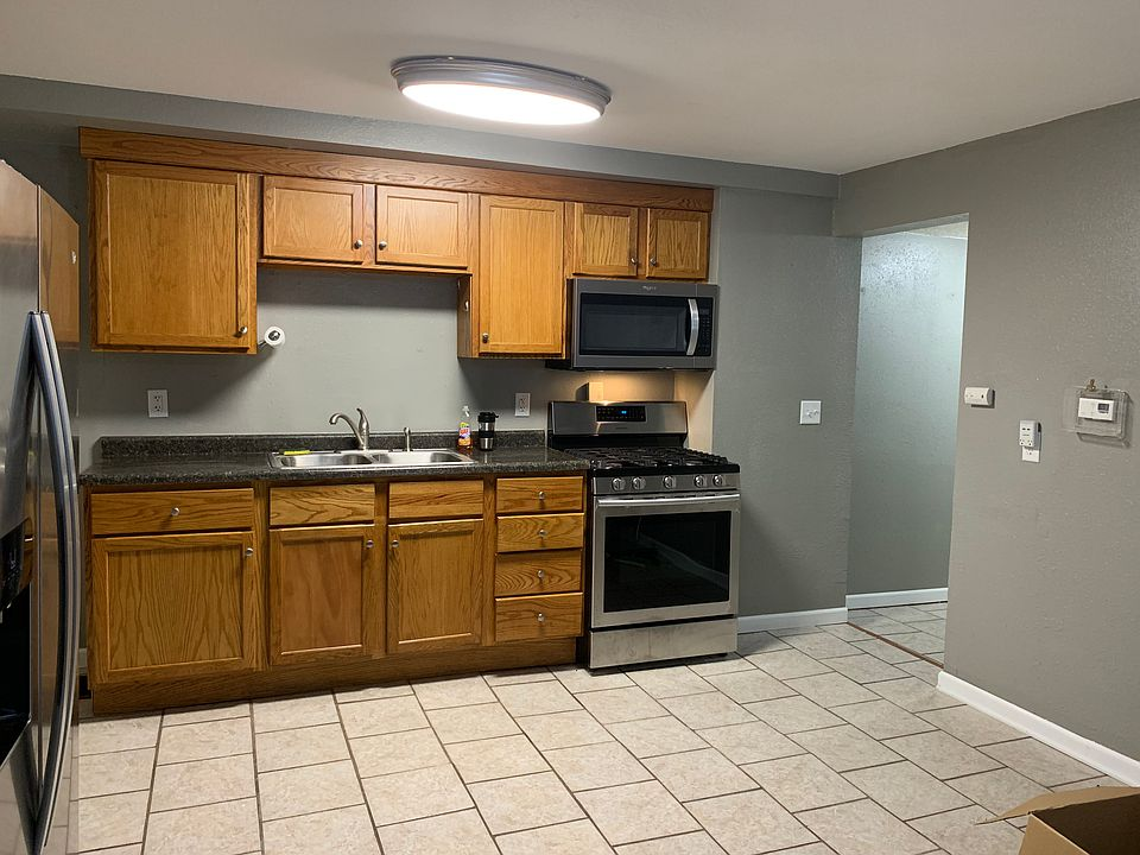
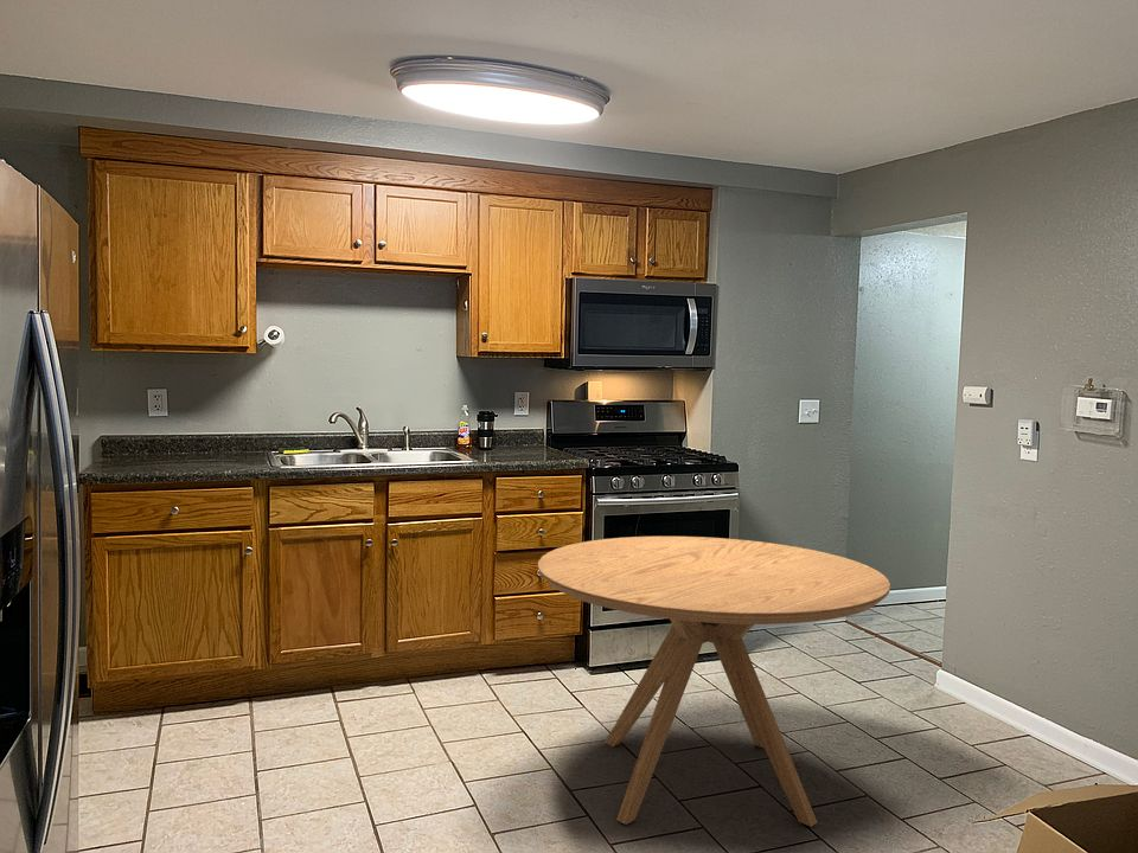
+ dining table (692, 668)
